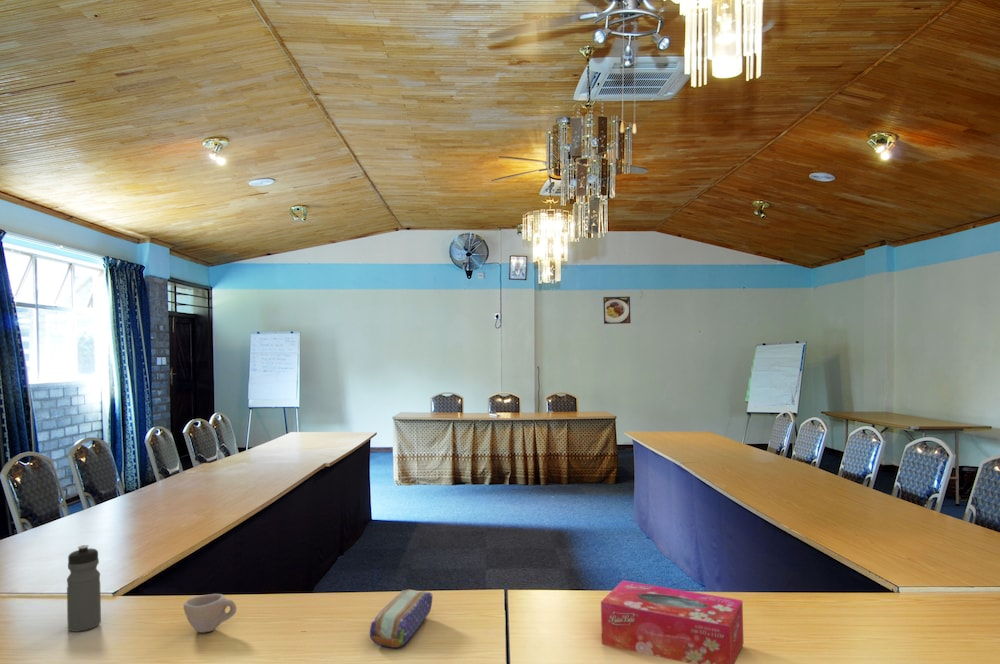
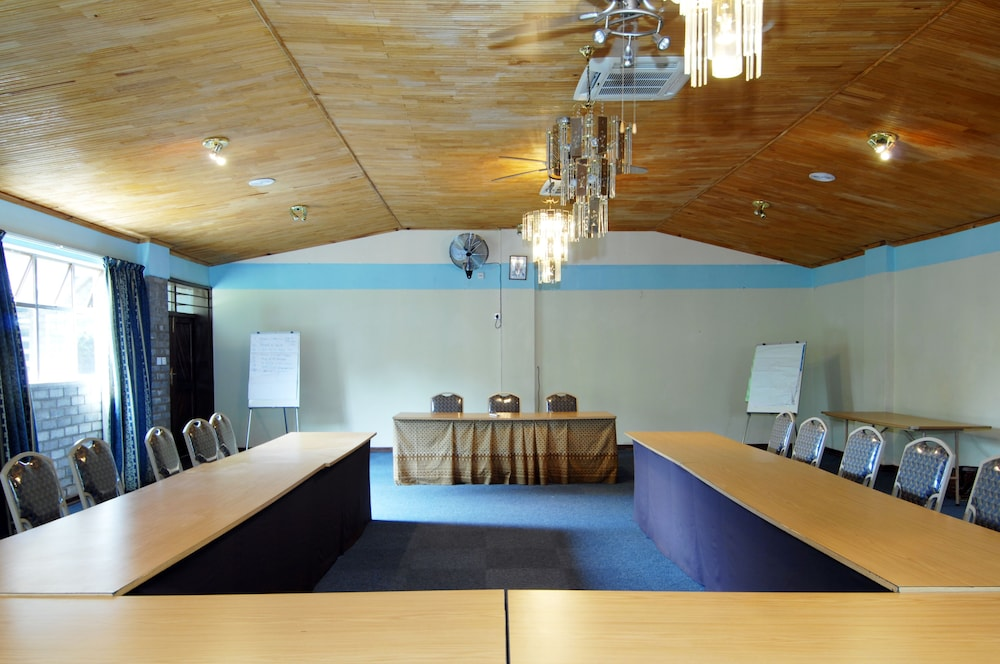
- water bottle (83, 585)
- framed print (616, 310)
- pencil case (402, 616)
- tissue box (671, 622)
- cup (211, 613)
